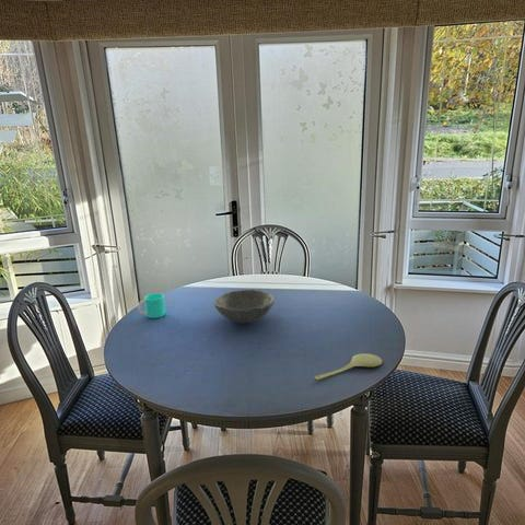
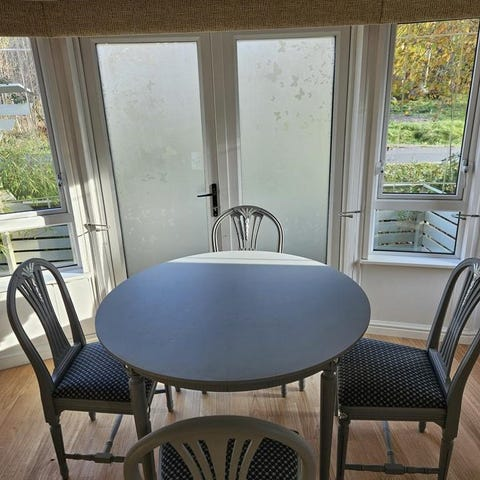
- bowl (245, 308)
- cup (151, 306)
- spoon (348, 365)
